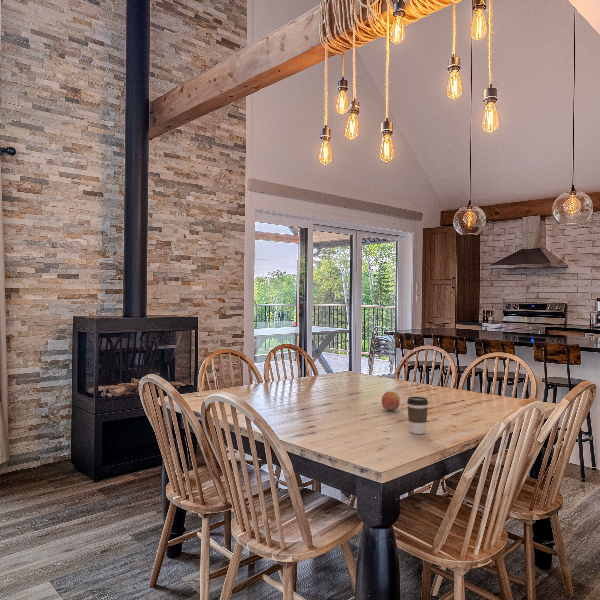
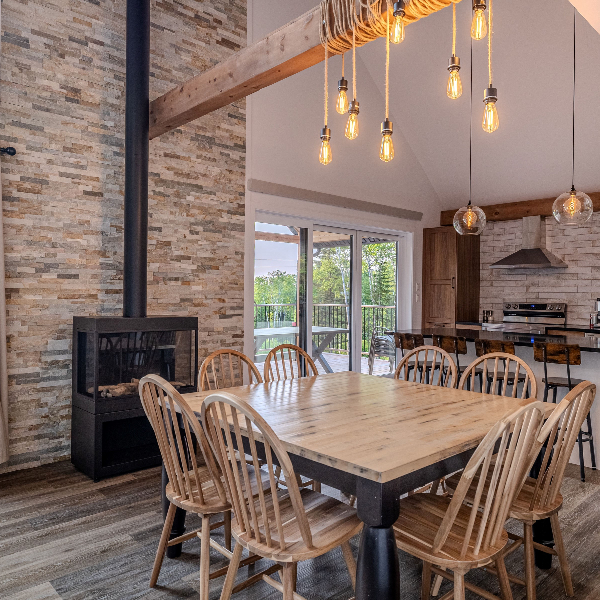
- coffee cup (417, 415)
- fruit (390, 400)
